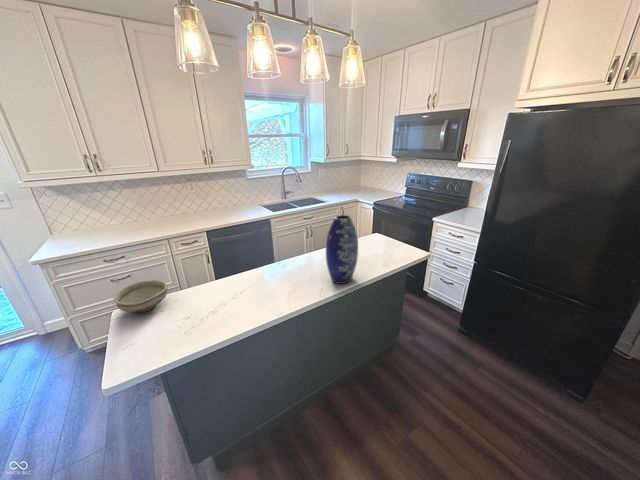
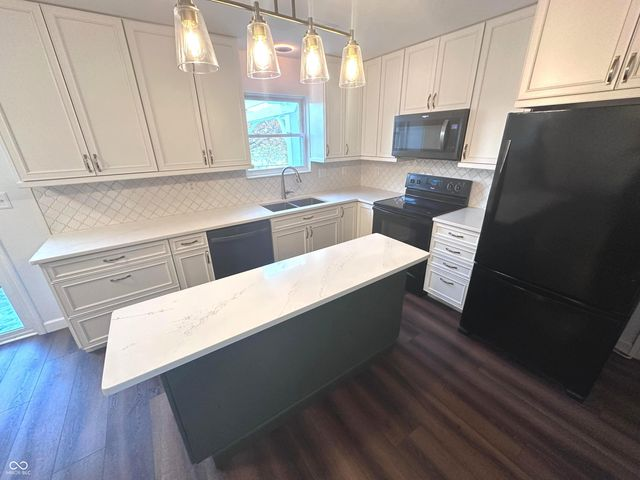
- vase (342, 249)
- bowl (143, 299)
